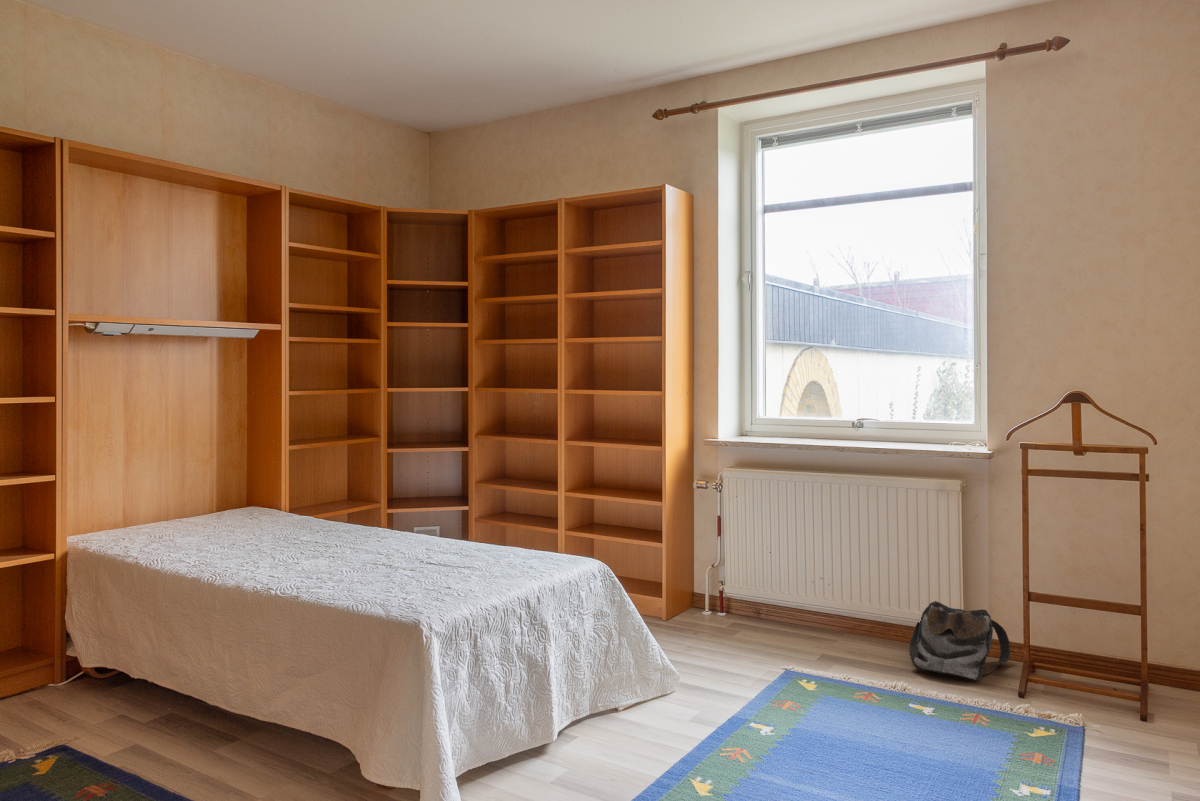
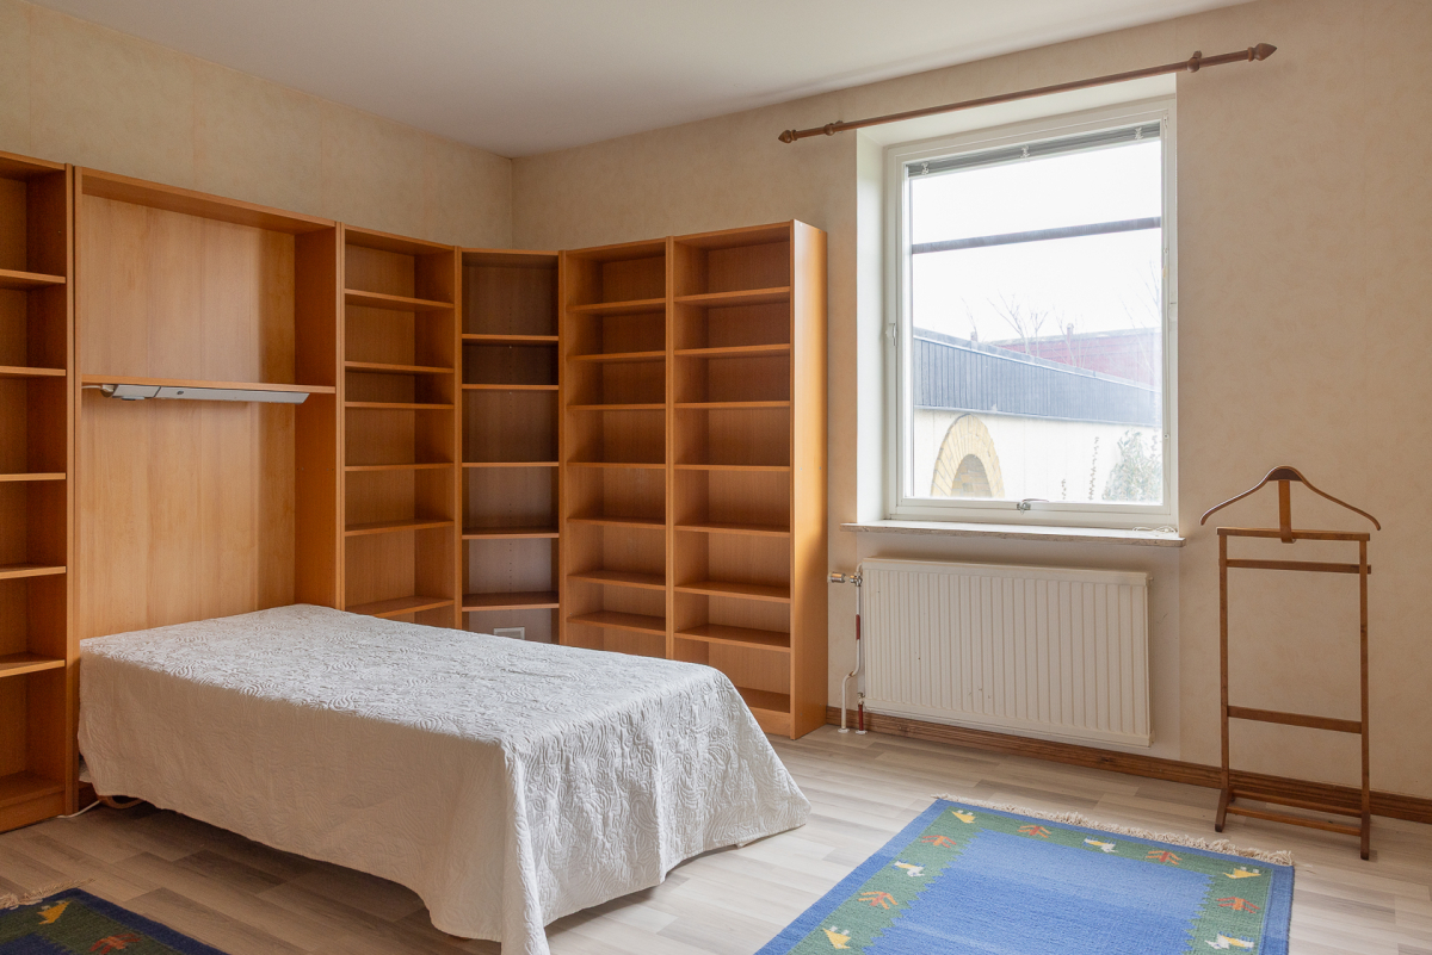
- backpack (954, 636)
